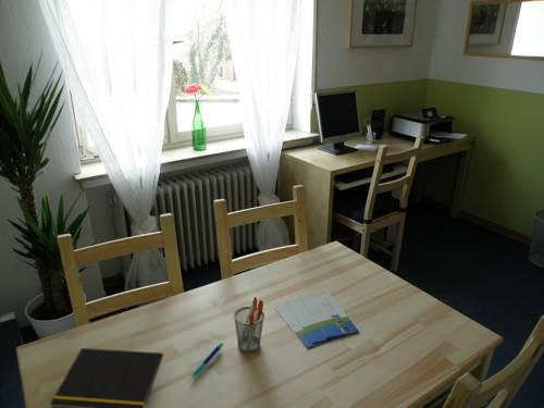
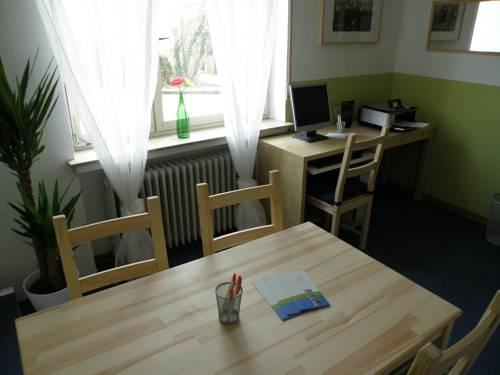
- pen (207, 359)
- notepad (109, 379)
